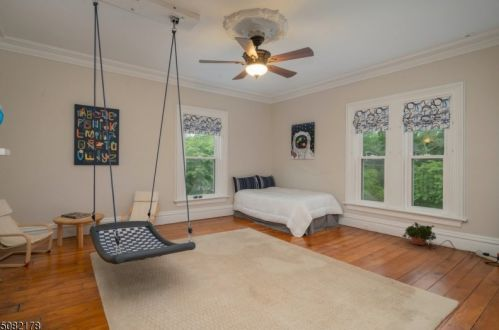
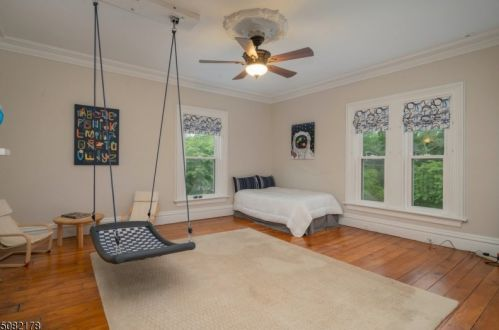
- potted plant (418, 233)
